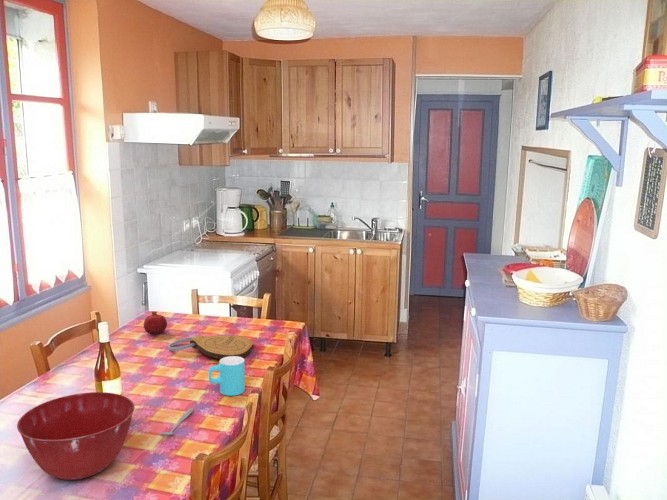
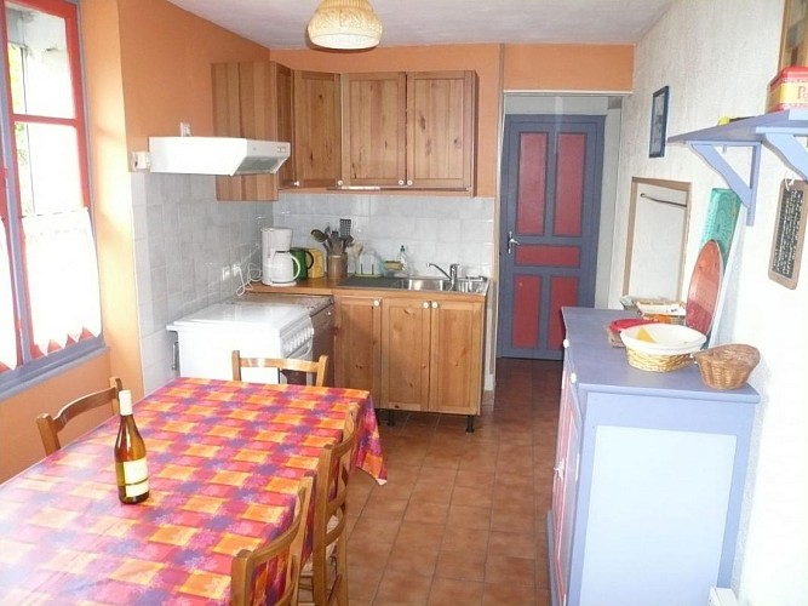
- mixing bowl (79, 439)
- fruit (155, 322)
- key chain (209, 344)
- cup (227, 375)
- spoon (178, 422)
